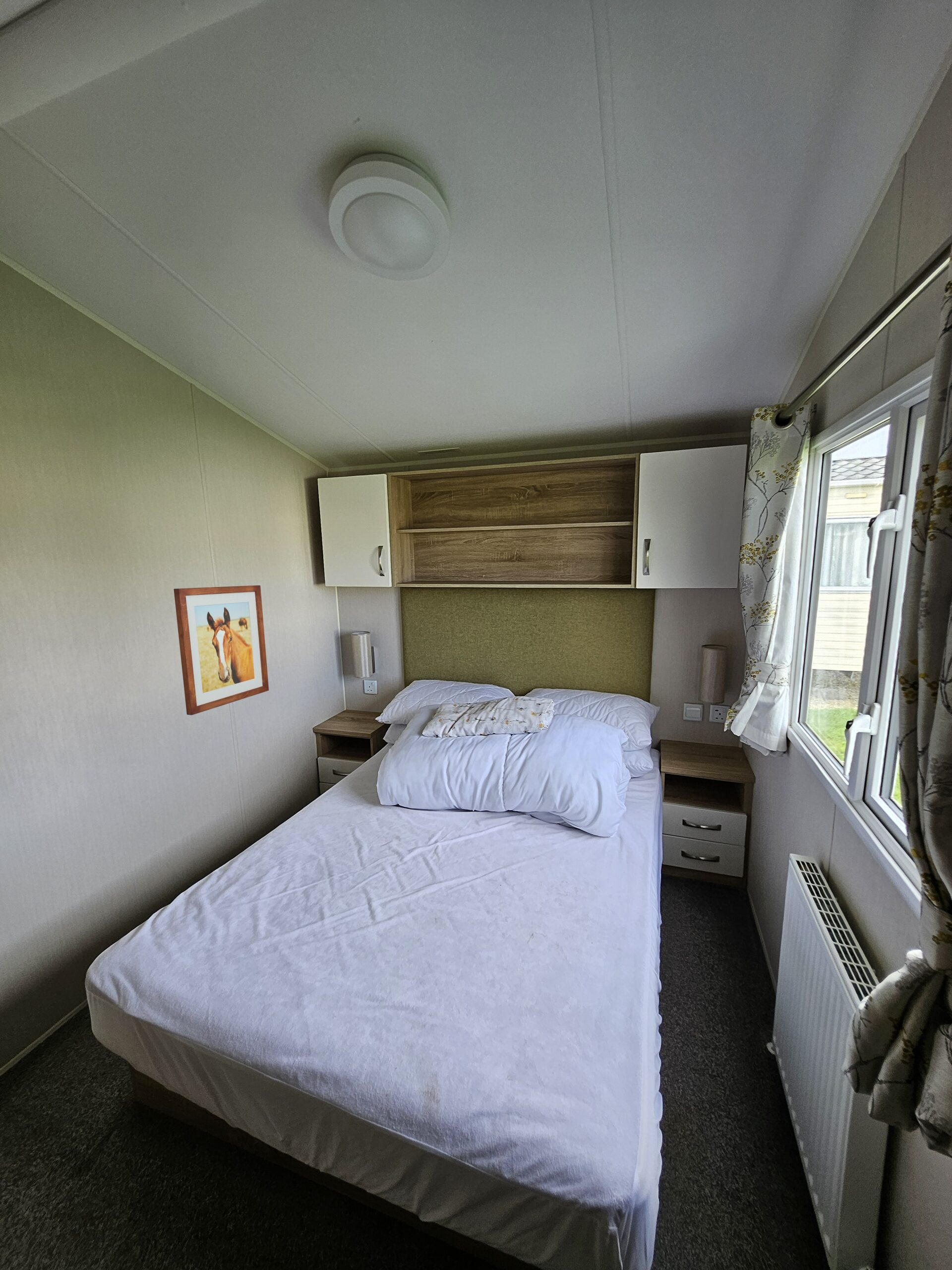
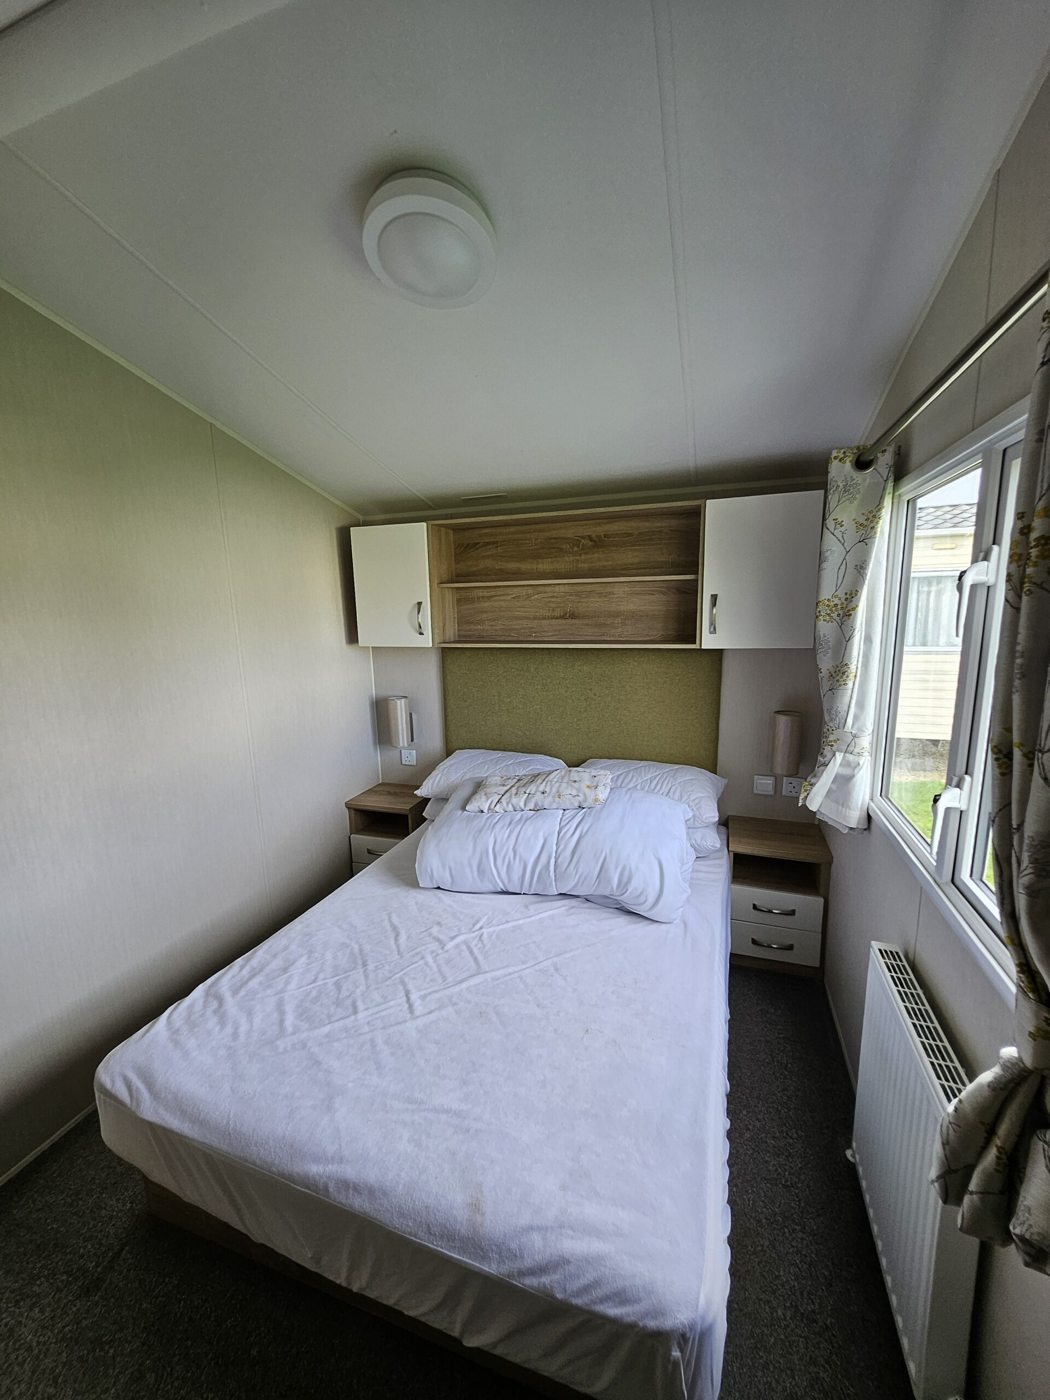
- wall art (226, 645)
